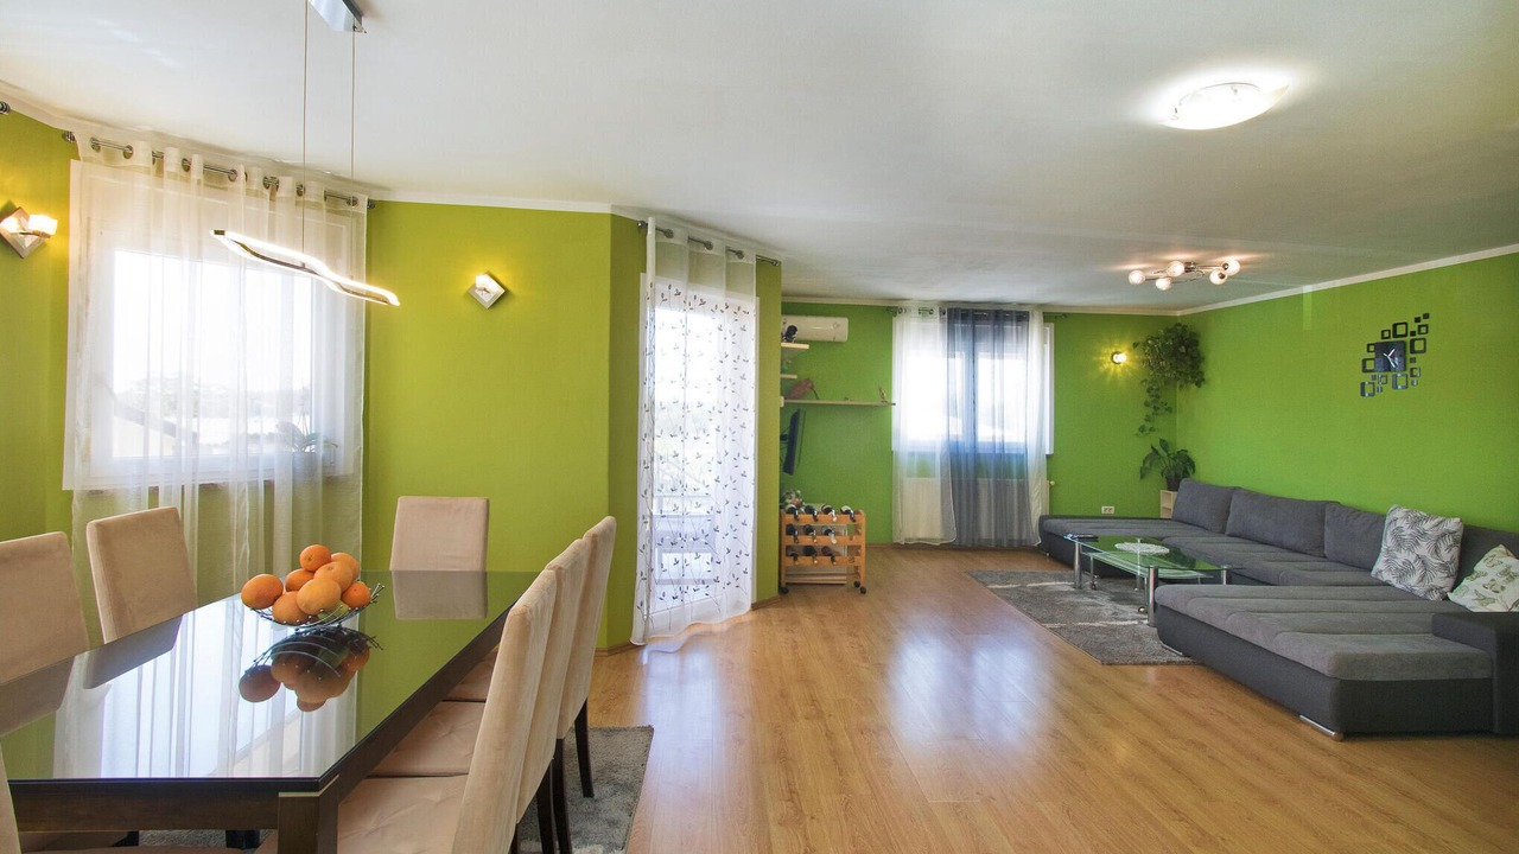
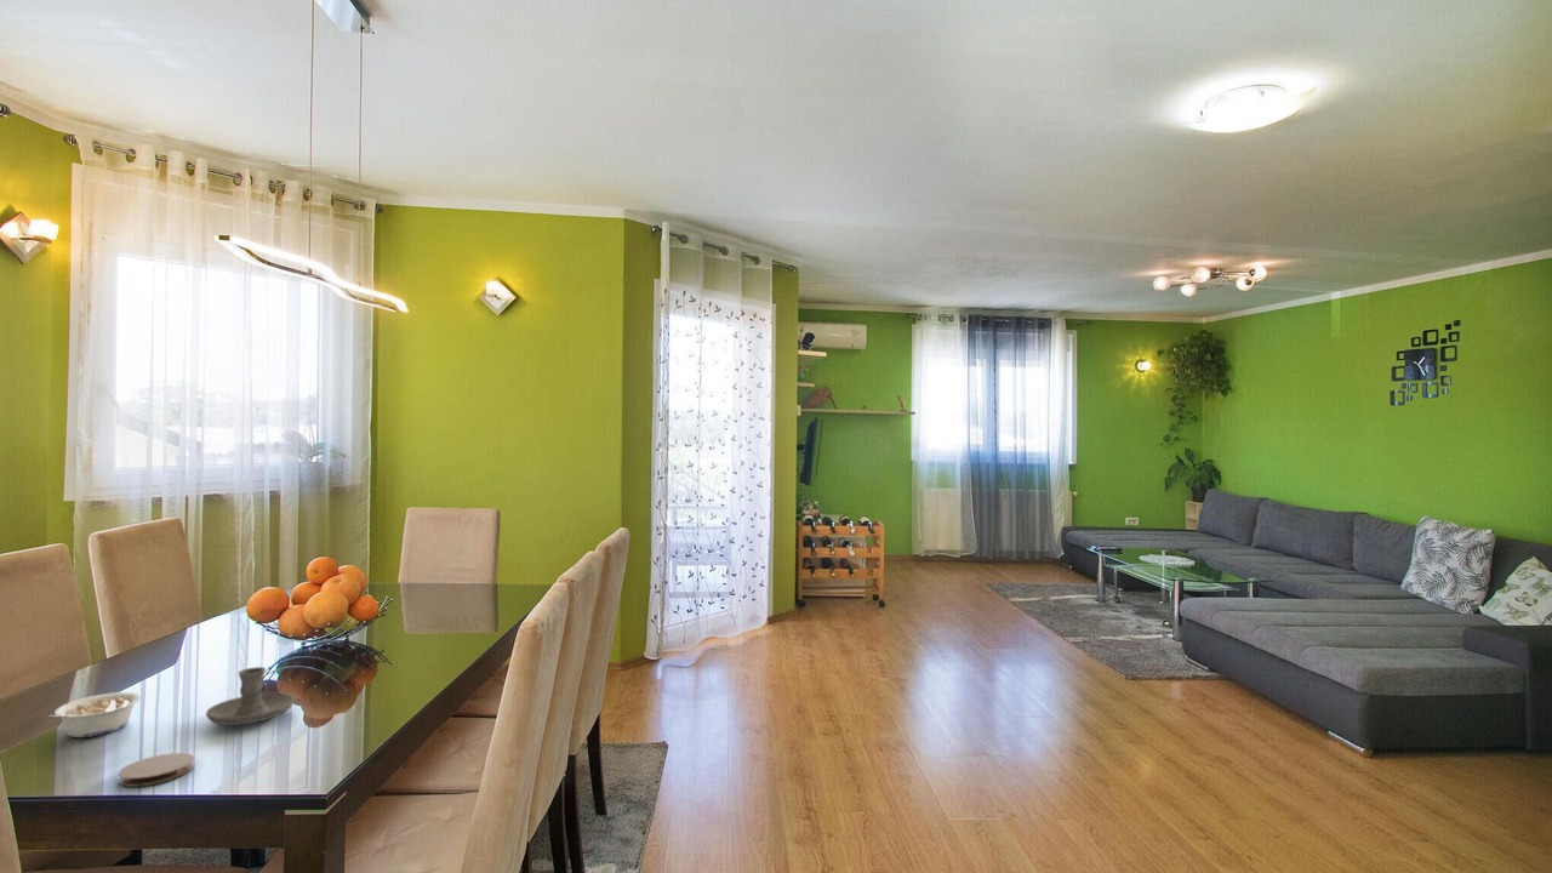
+ candle holder (252, 691)
+ legume (97, 714)
+ coaster (156, 769)
